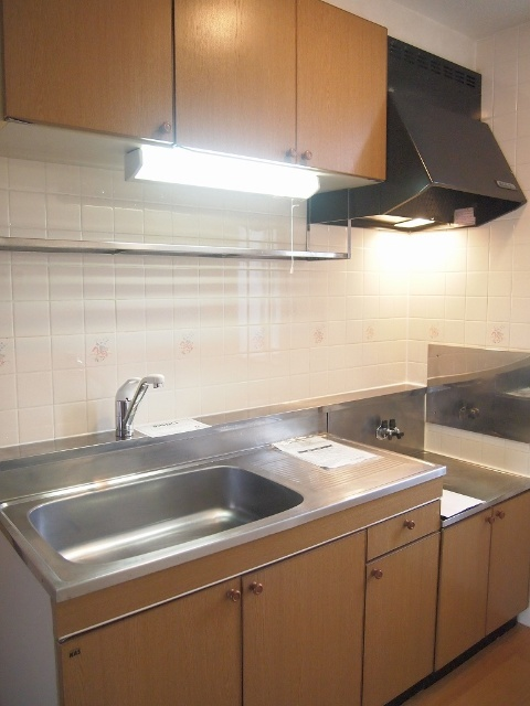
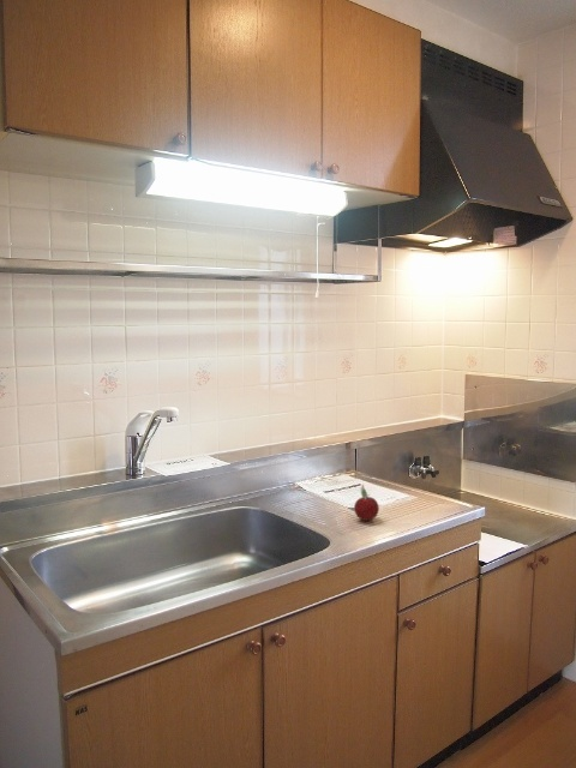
+ fruit (364, 503)
